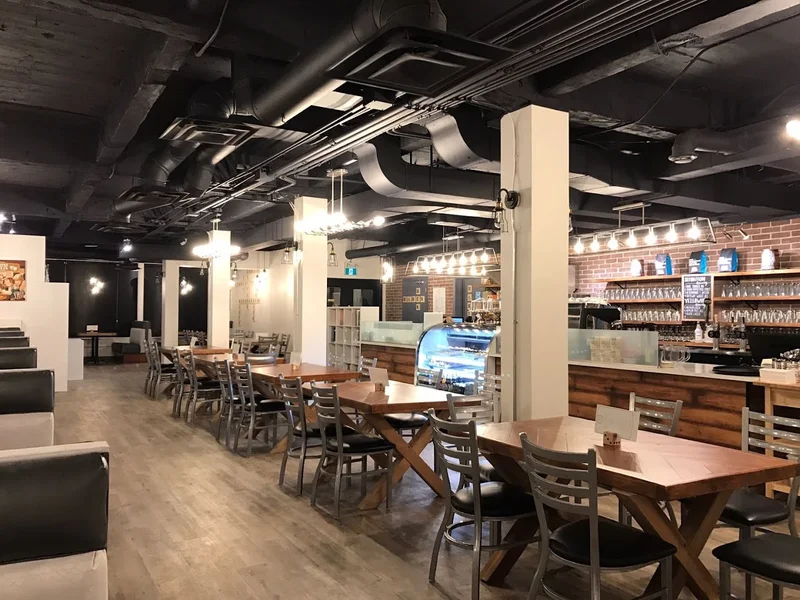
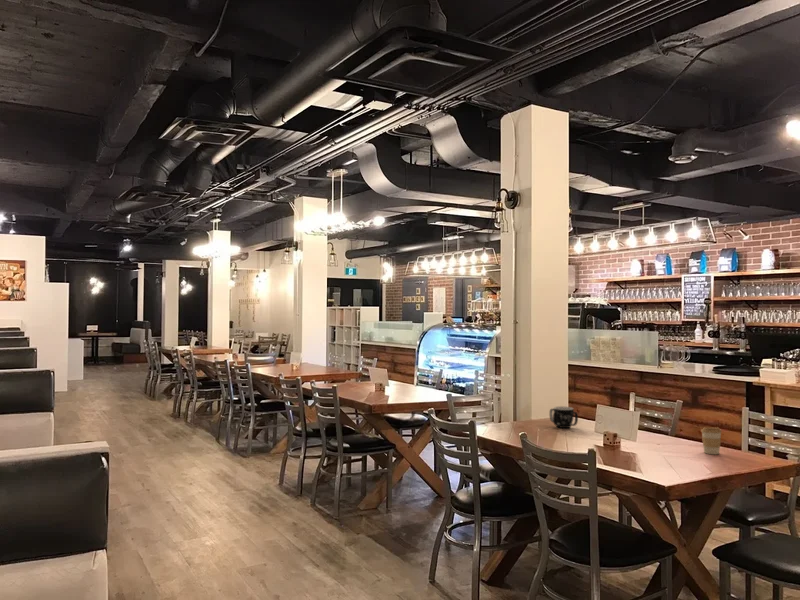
+ coffee cup (711, 439)
+ mug (563, 417)
